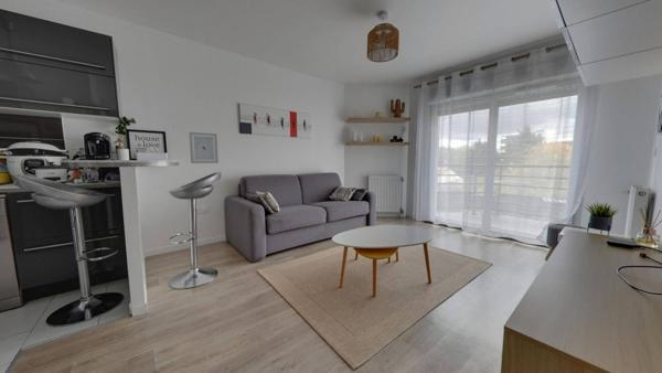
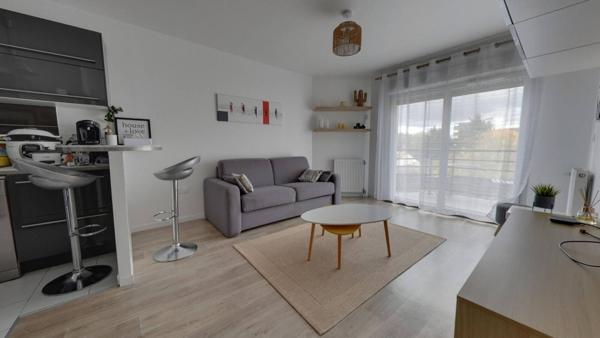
- wall art (204, 148)
